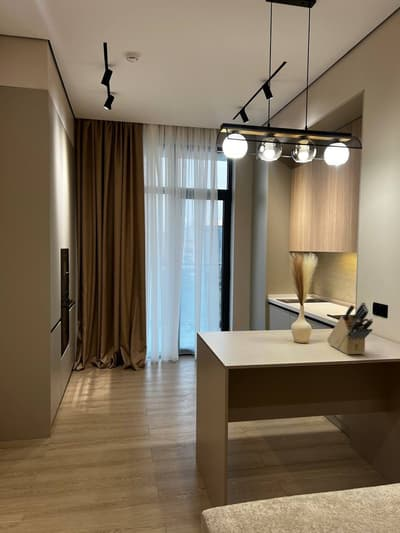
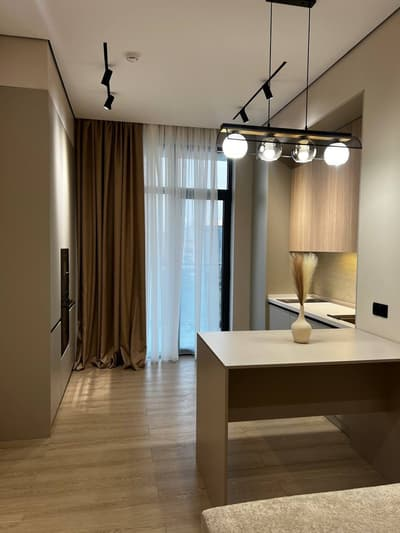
- knife block (349, 325)
